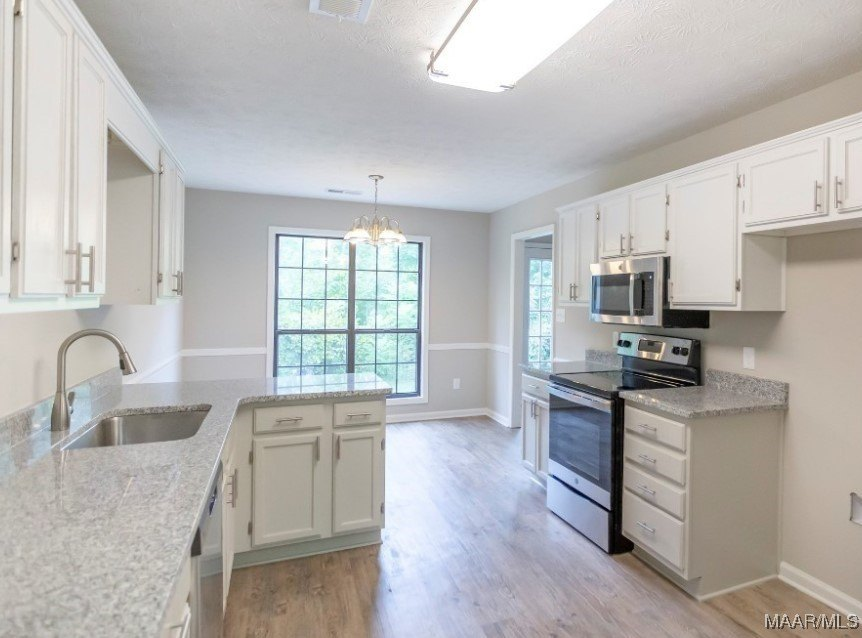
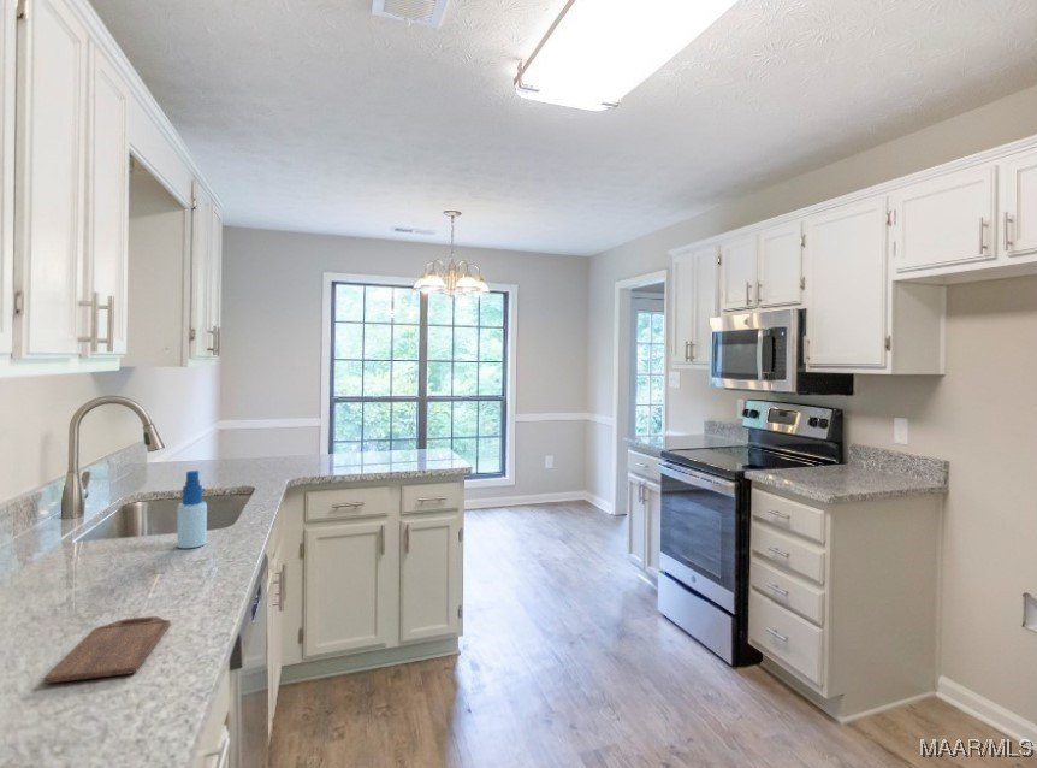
+ cutting board (117, 644)
+ spray bottle (191, 507)
